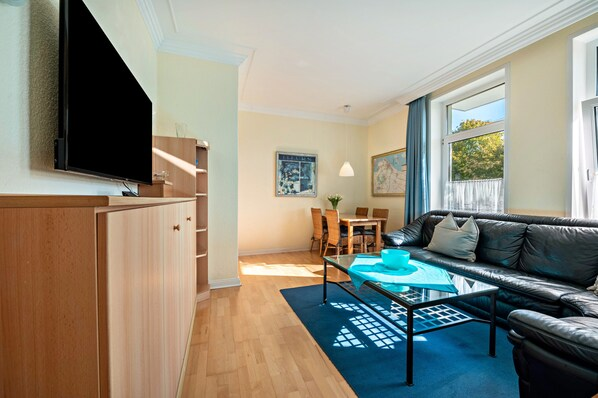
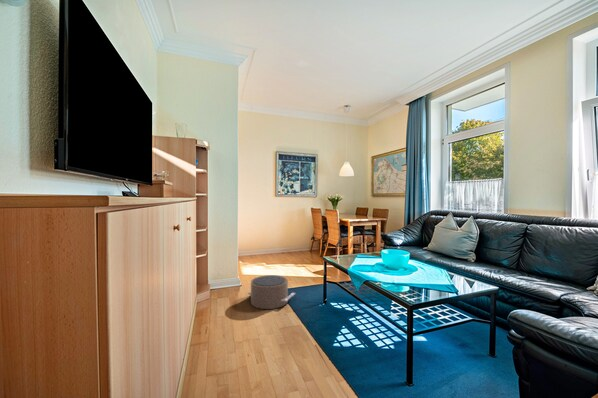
+ pouf (271, 289)
